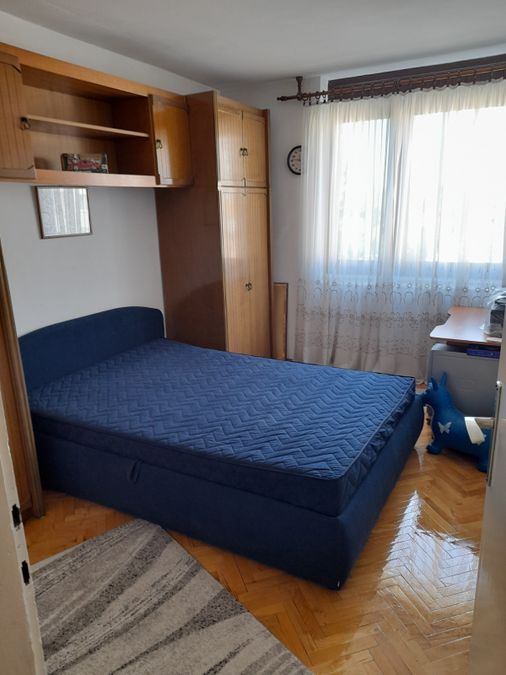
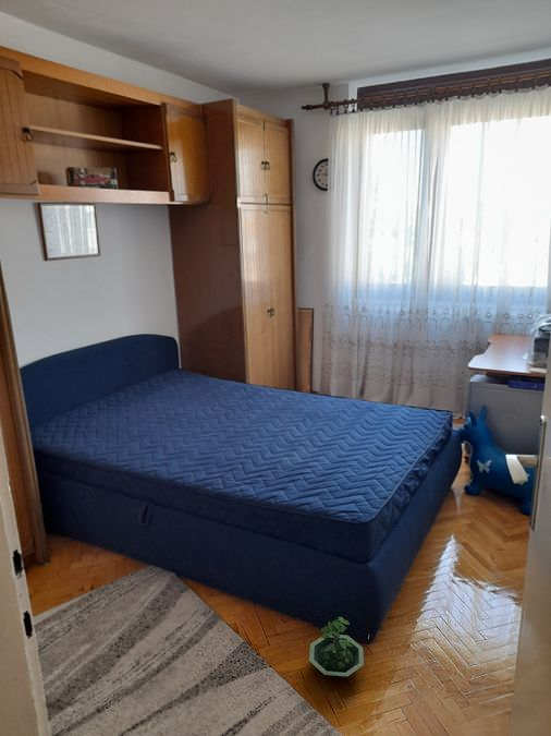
+ terrarium (336, 628)
